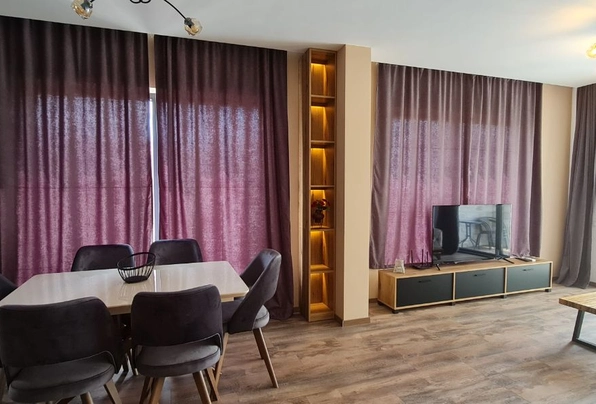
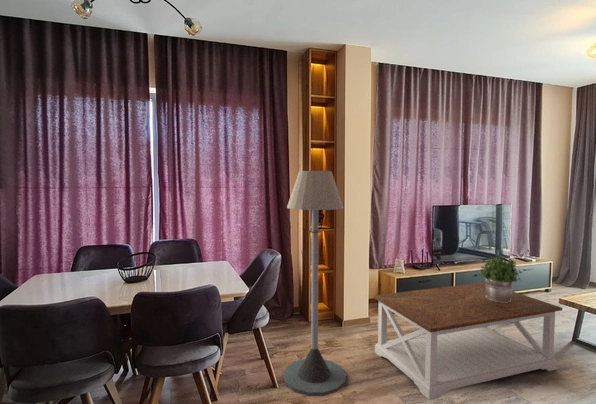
+ floor lamp (314, 276)
+ coffee table (462, 330)
+ potted plant (501, 277)
